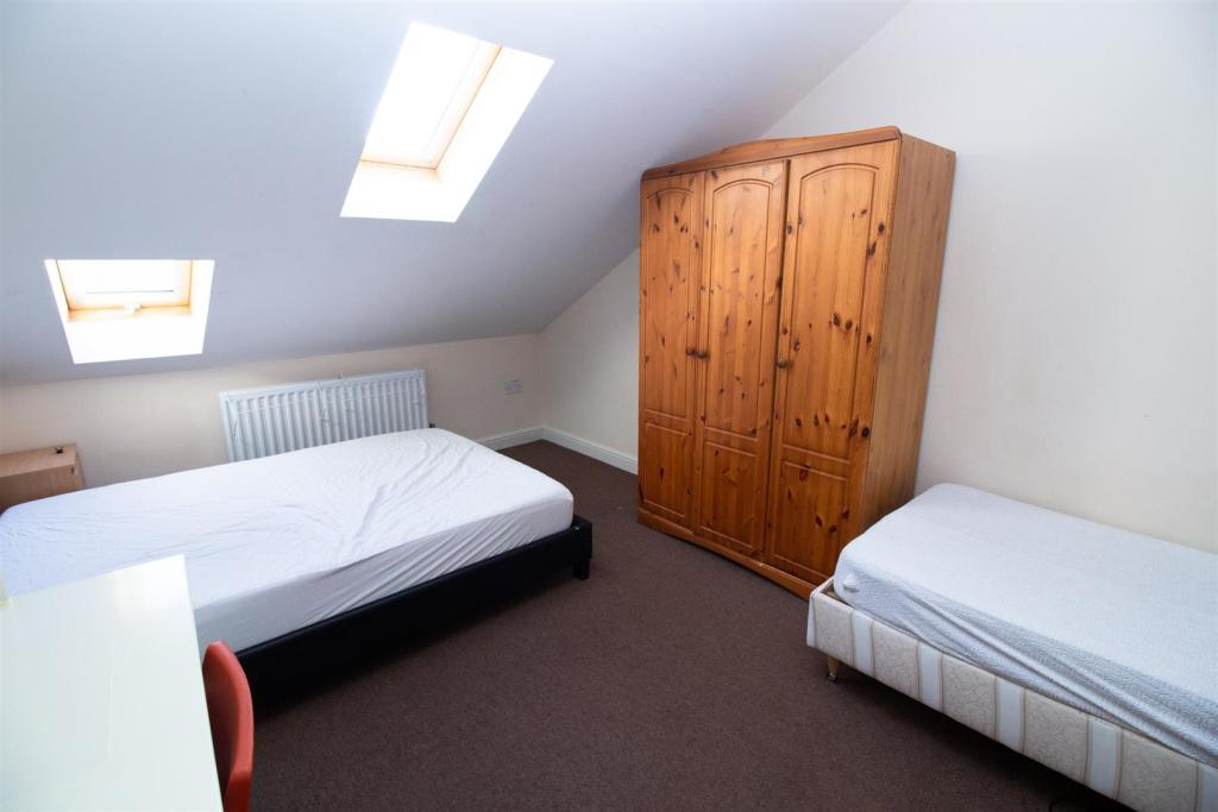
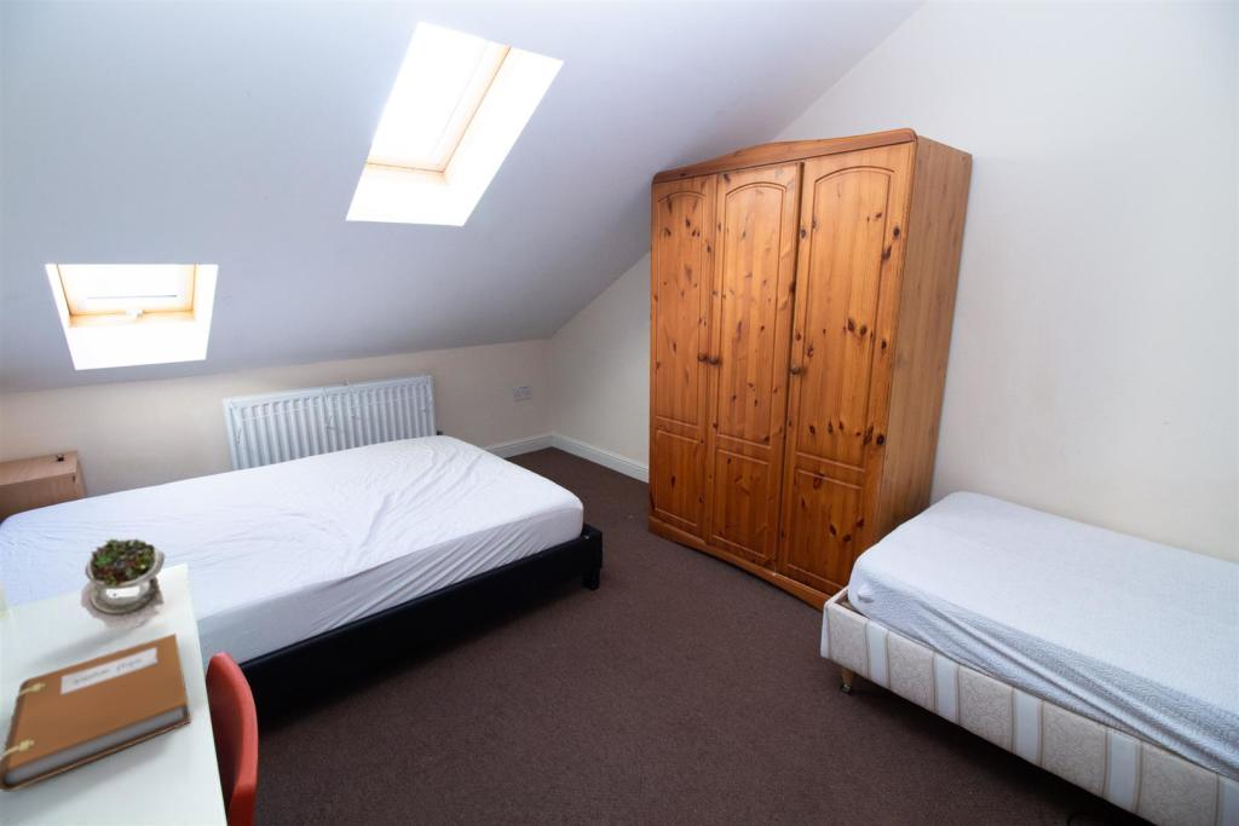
+ succulent plant (123, 579)
+ notebook (102, 699)
